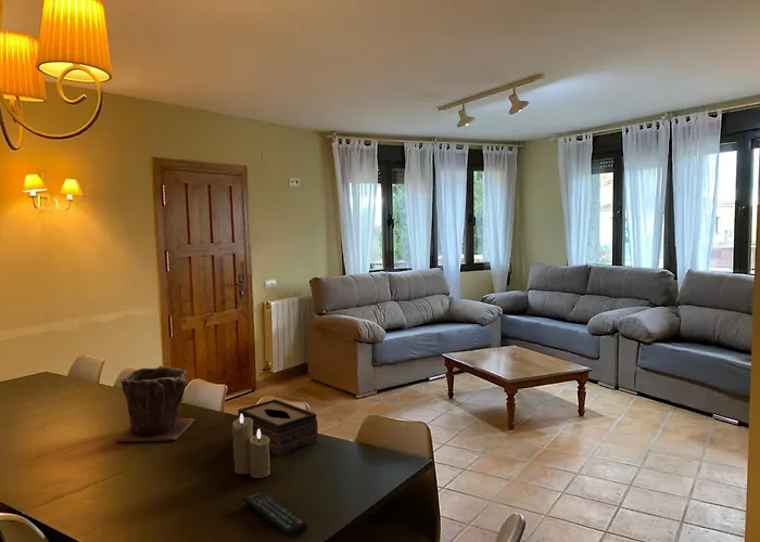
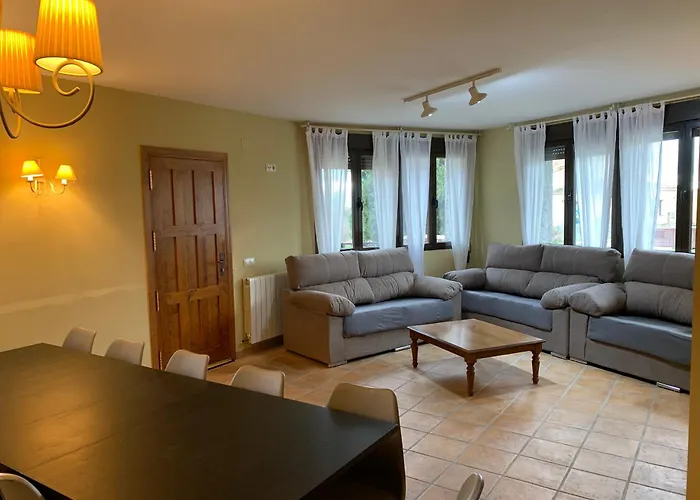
- remote control (274, 513)
- tissue box (277, 425)
- candle (251, 443)
- plant pot (156, 401)
